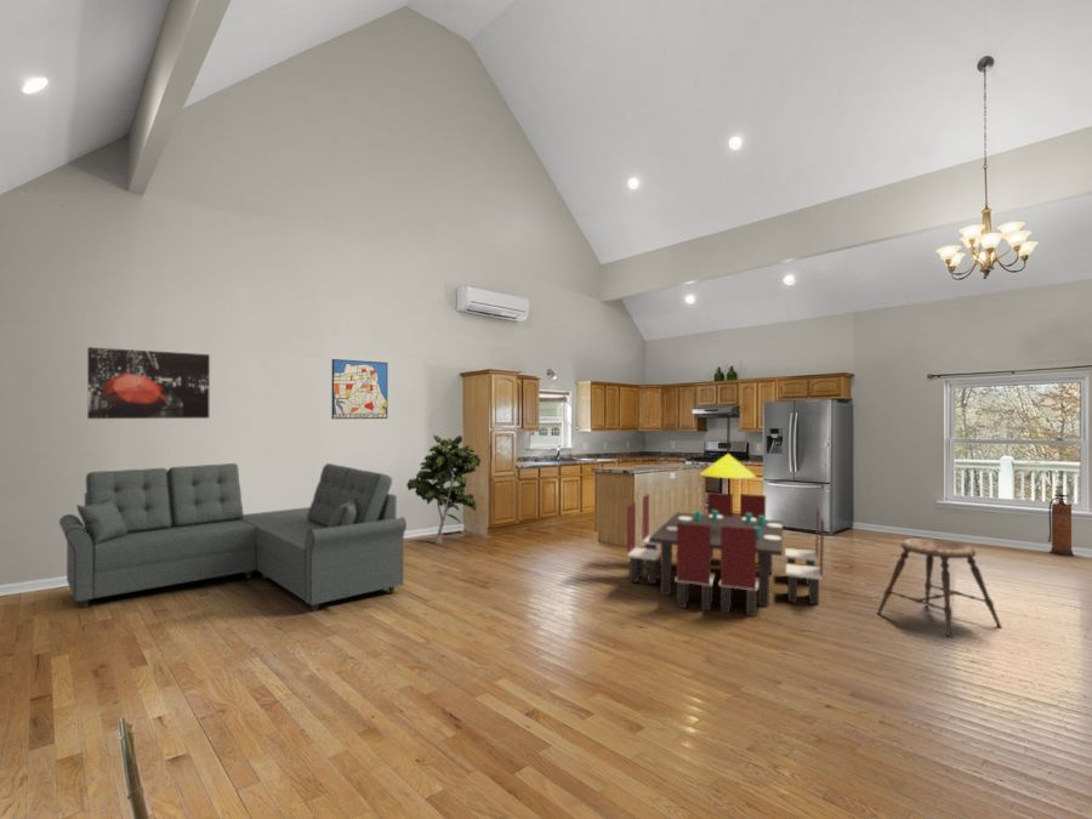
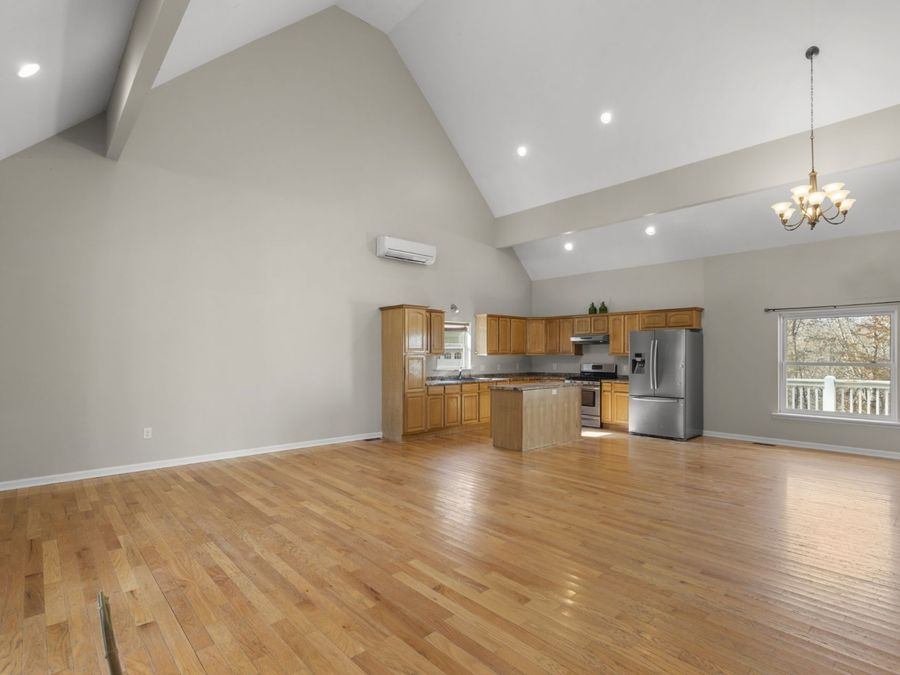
- indoor plant (442, 488)
- wall art (360, 389)
- wall art (152, 385)
- sofa (231, 531)
- dining table (723, 496)
- fire extinguisher (1060, 524)
- stool (937, 586)
